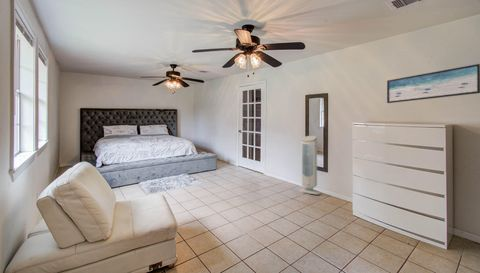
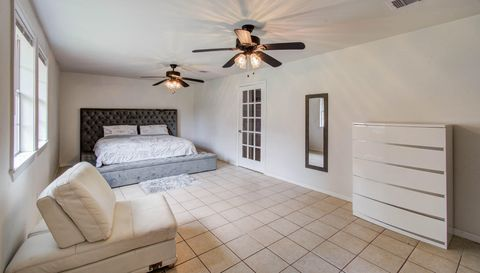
- air purifier (309, 163)
- wall art (427, 86)
